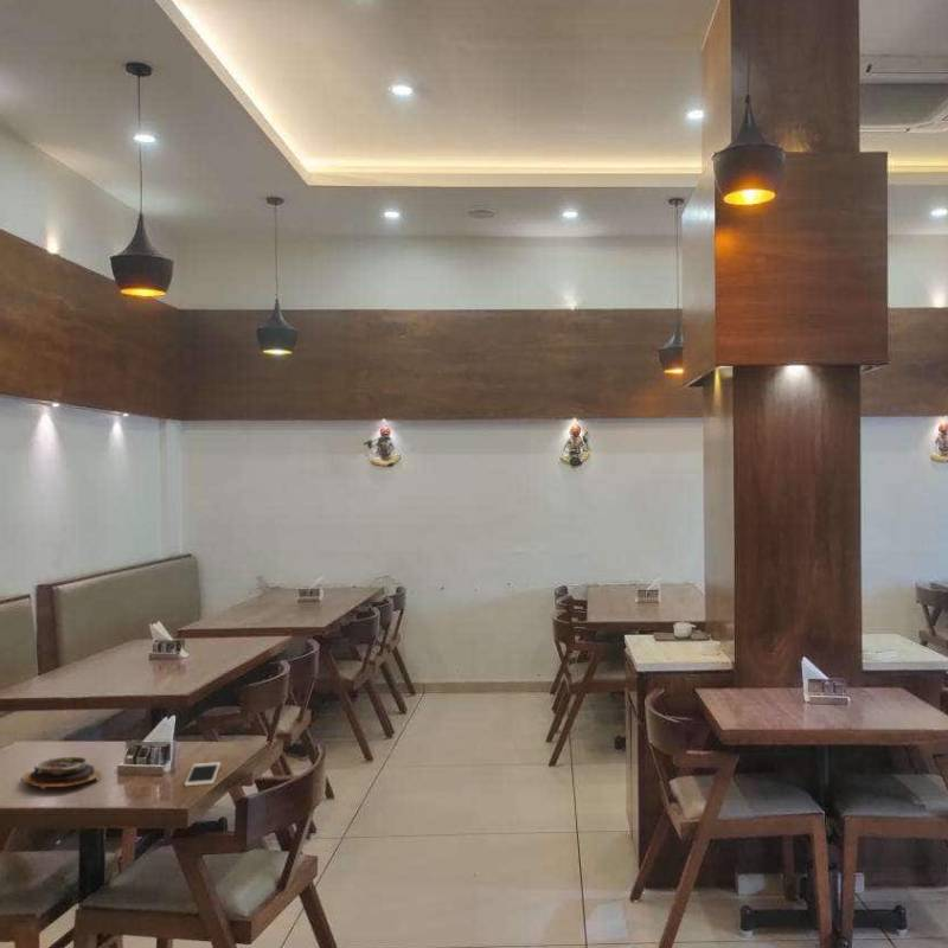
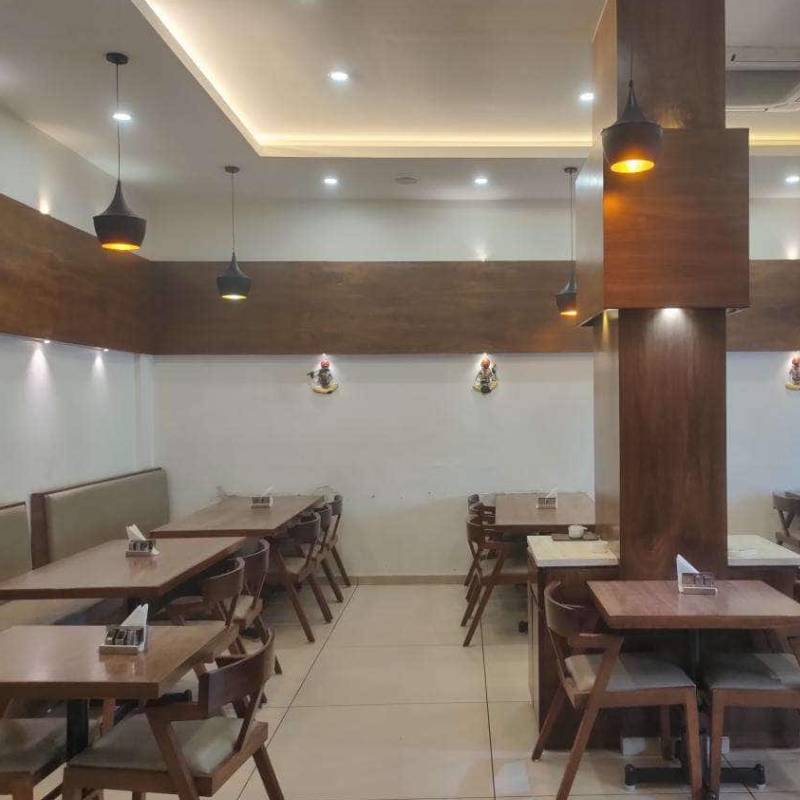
- soup bowl (62, 769)
- cell phone (203, 774)
